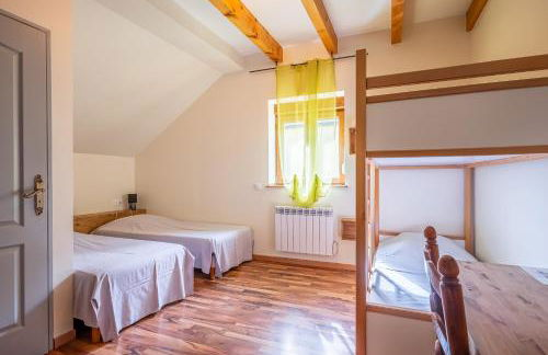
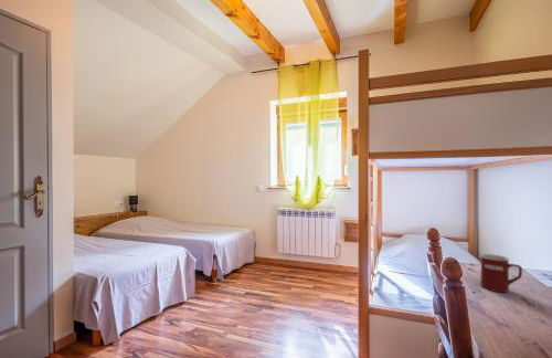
+ mug (500, 273)
